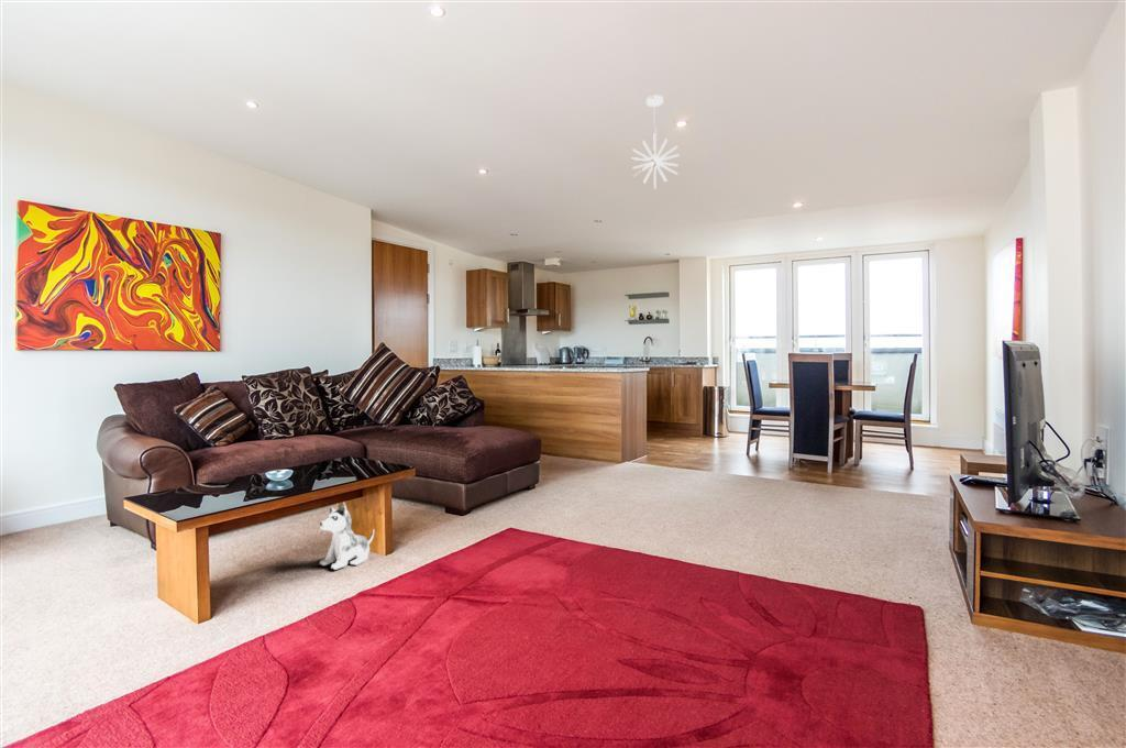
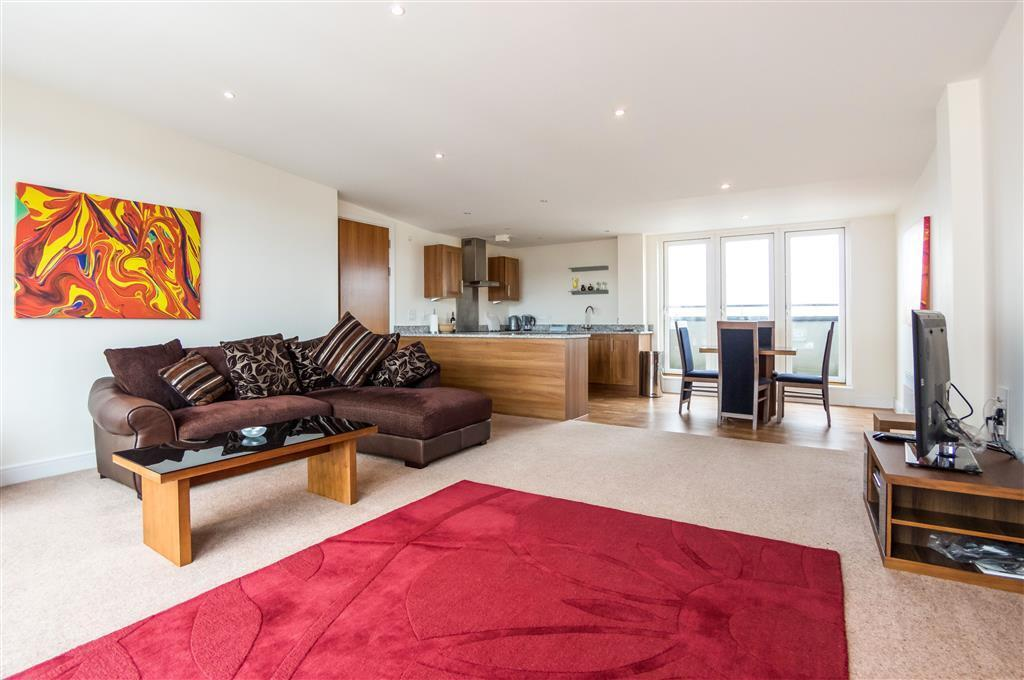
- pendant light (654, 142)
- plush toy (349, 529)
